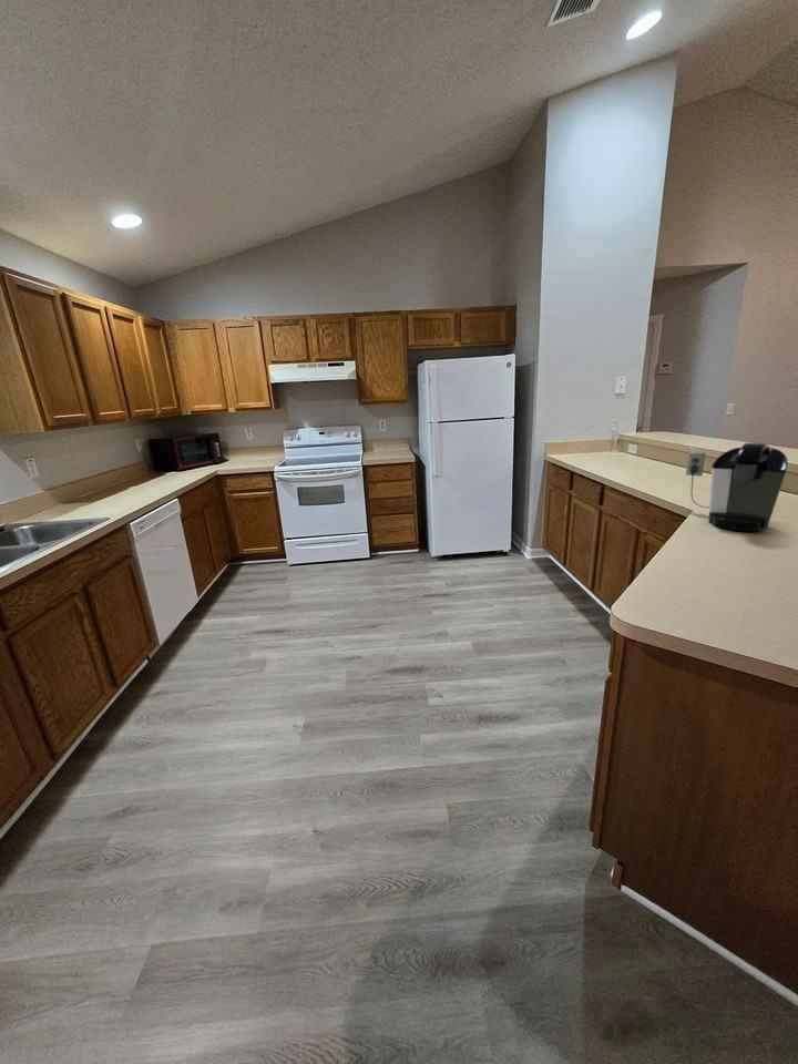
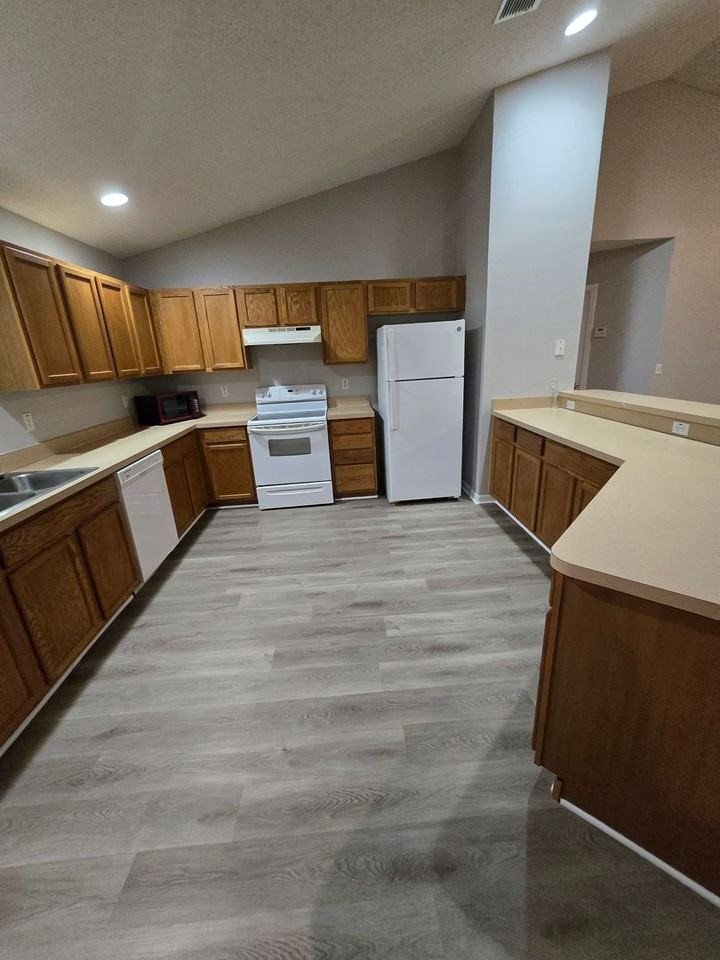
- coffee maker (726, 482)
